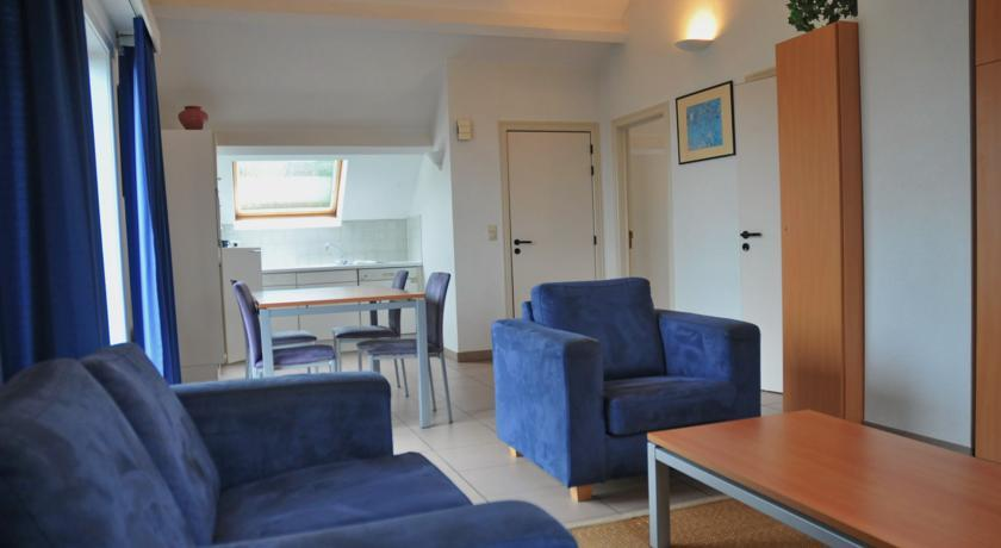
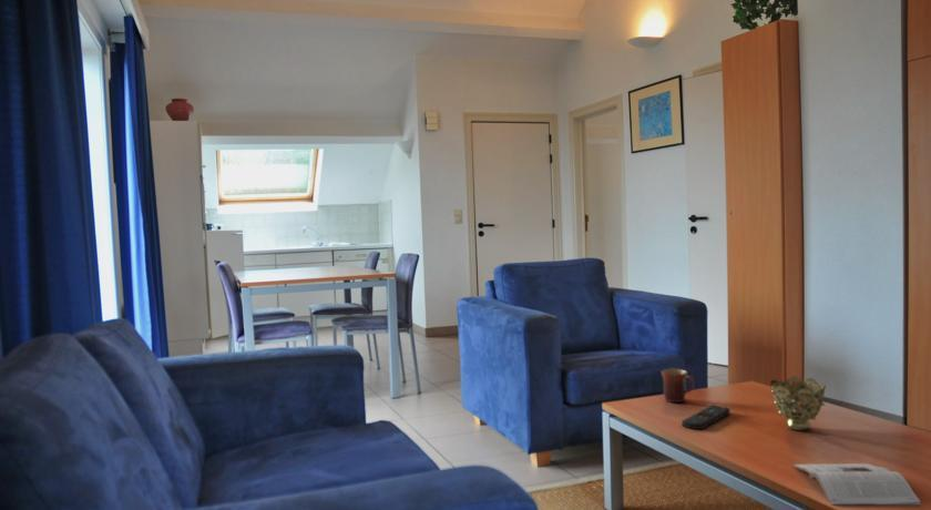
+ remote control (706, 416)
+ magazine (851, 476)
+ decorative bowl (798, 405)
+ mug (678, 386)
